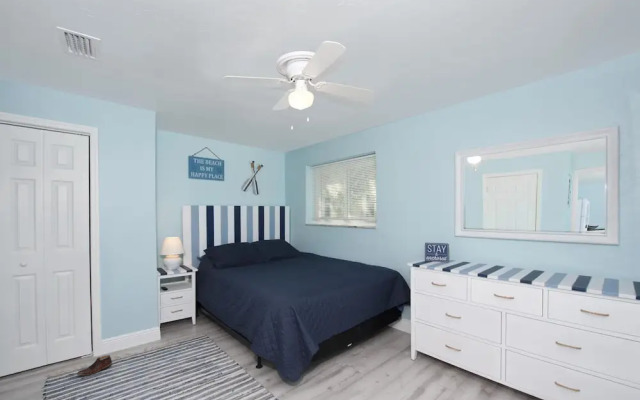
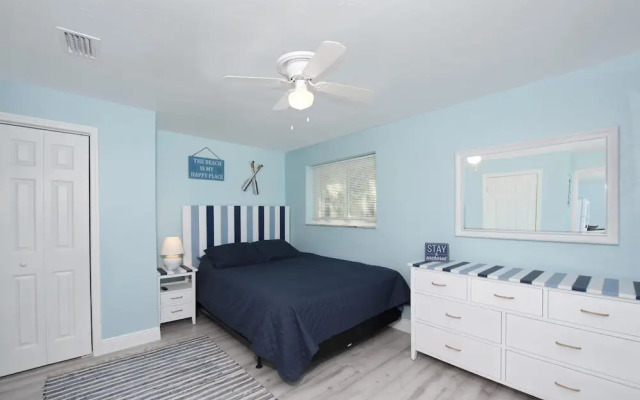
- shoe (95, 365)
